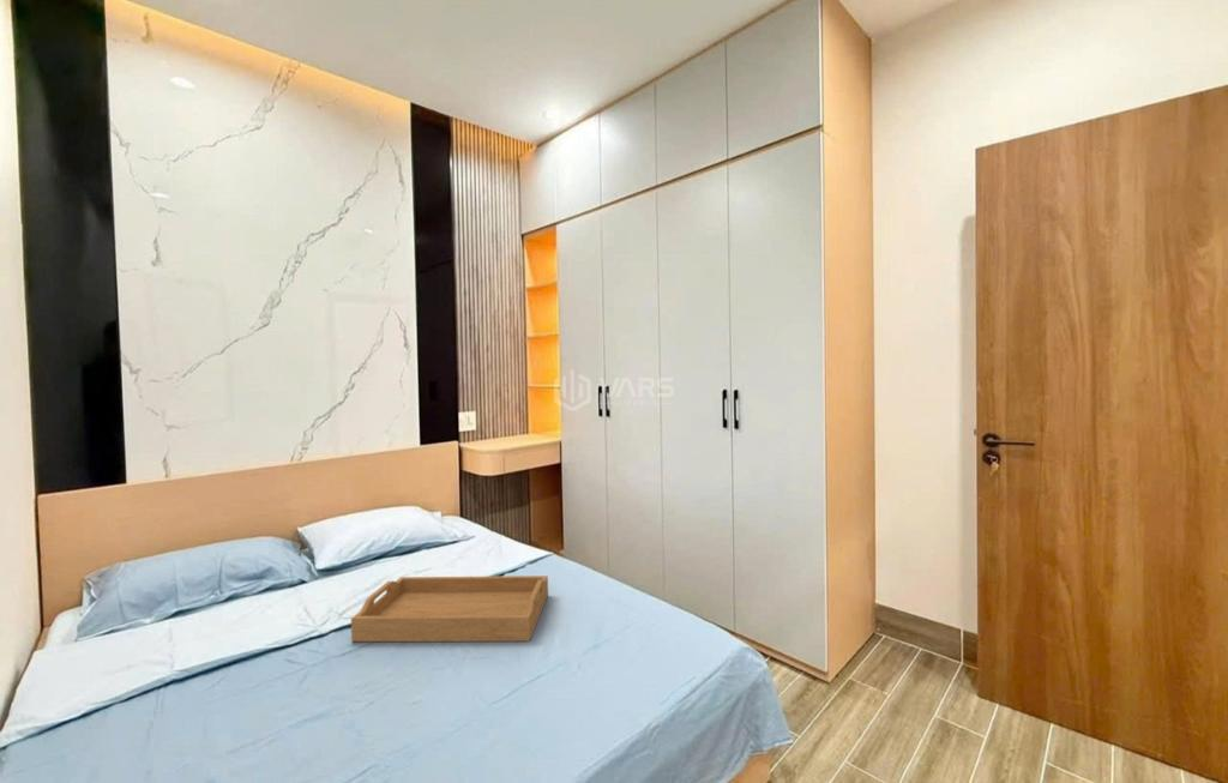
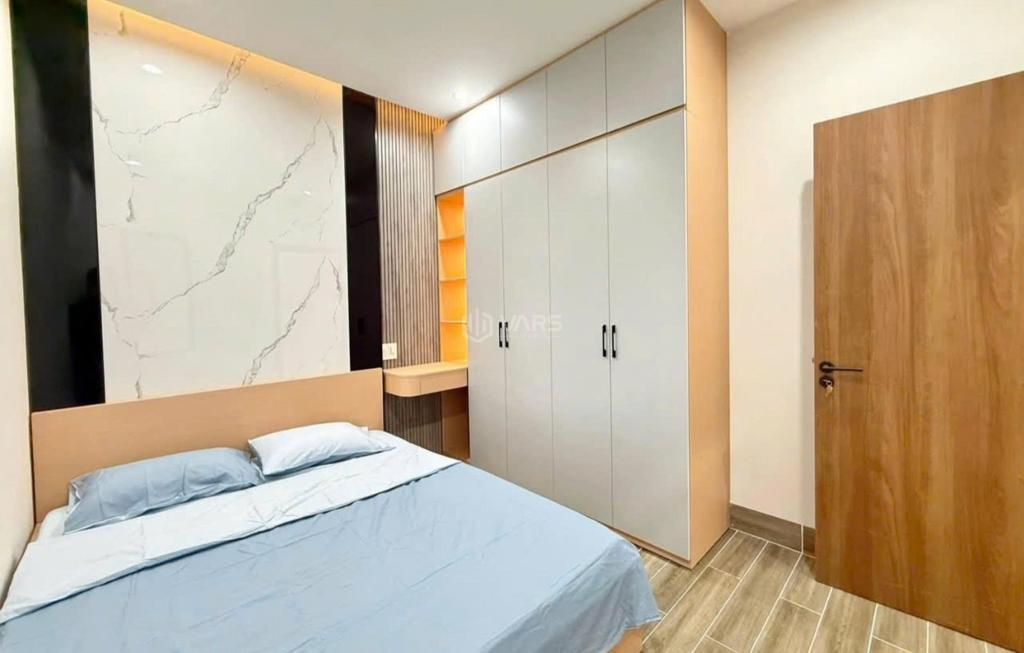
- serving tray (458, 602)
